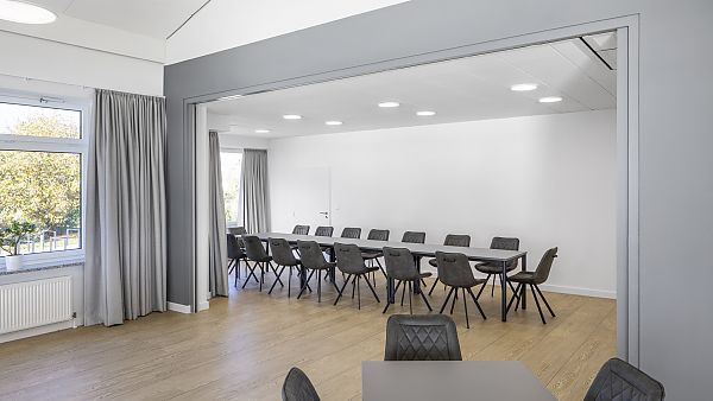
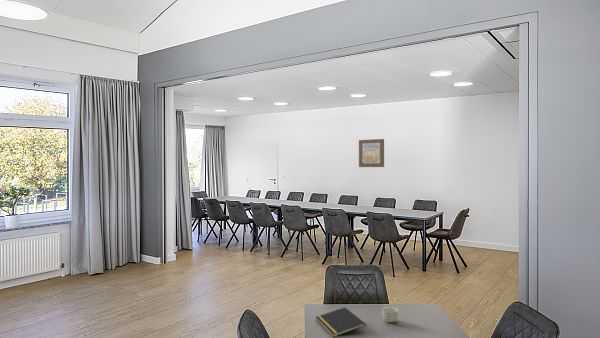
+ cup (389, 314)
+ wall art (371, 153)
+ notepad (339, 321)
